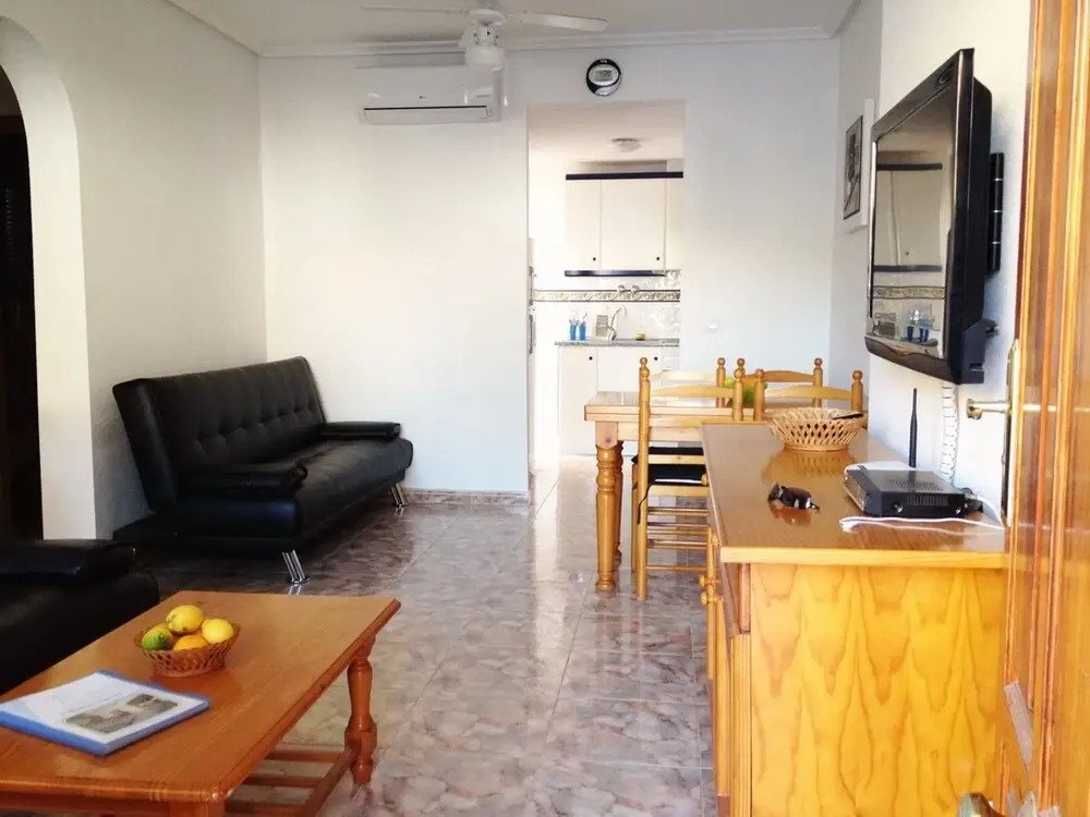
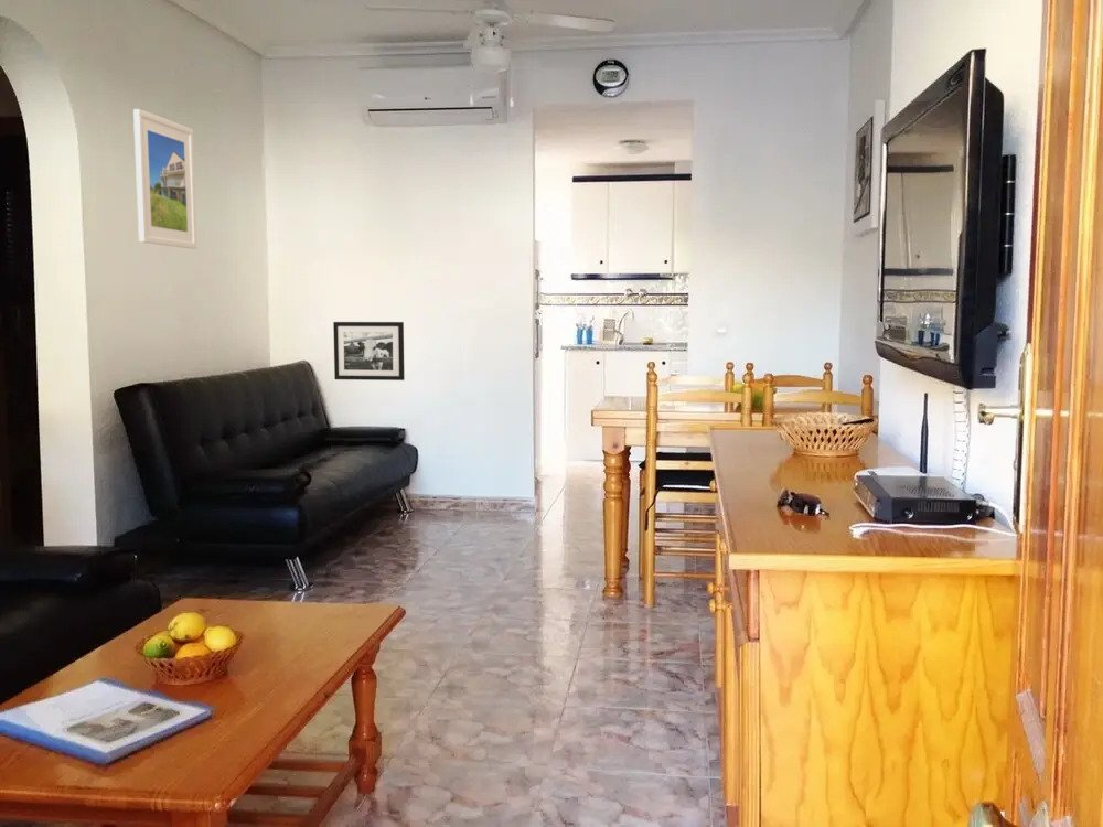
+ picture frame (368, 351)
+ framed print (167, 182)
